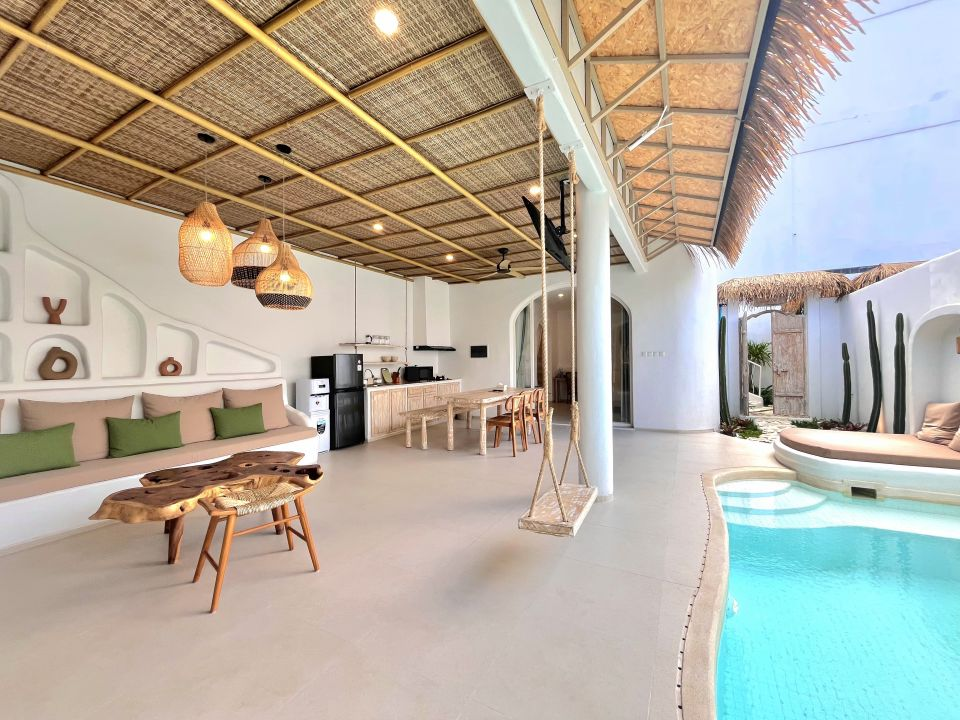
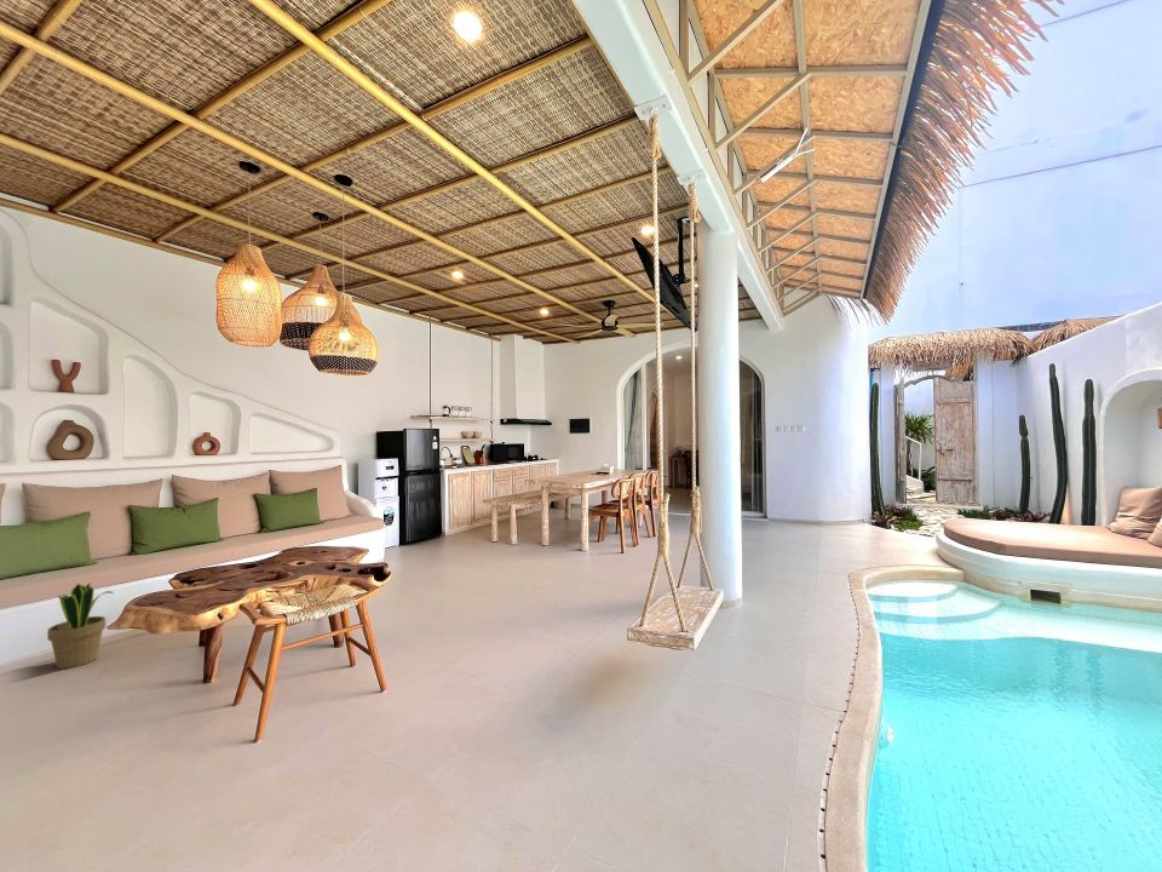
+ potted plant (81, 621)
